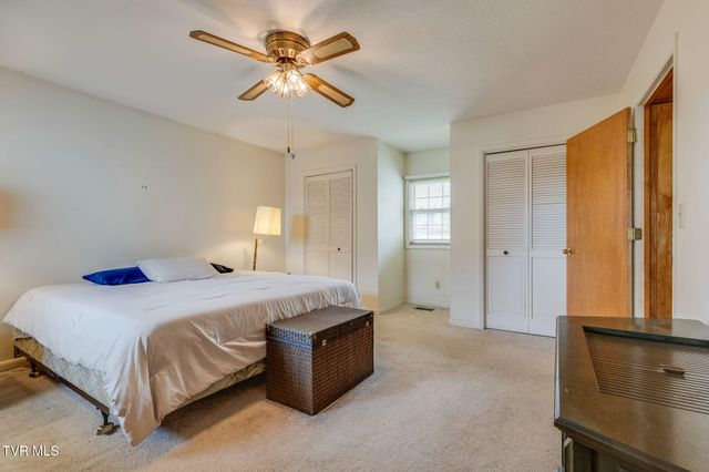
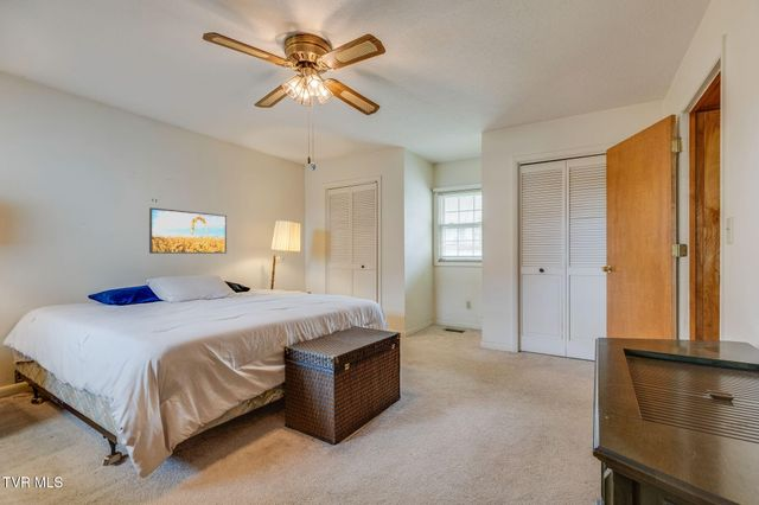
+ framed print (191, 232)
